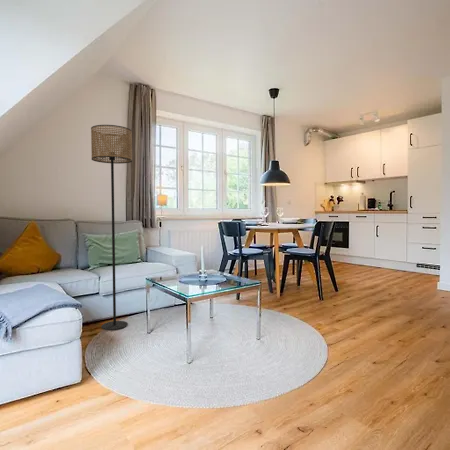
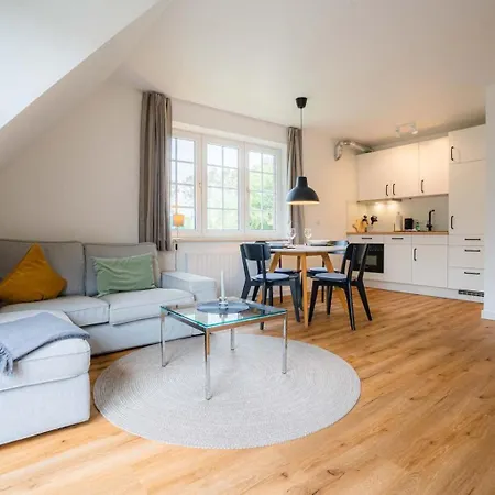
- floor lamp (113, 228)
